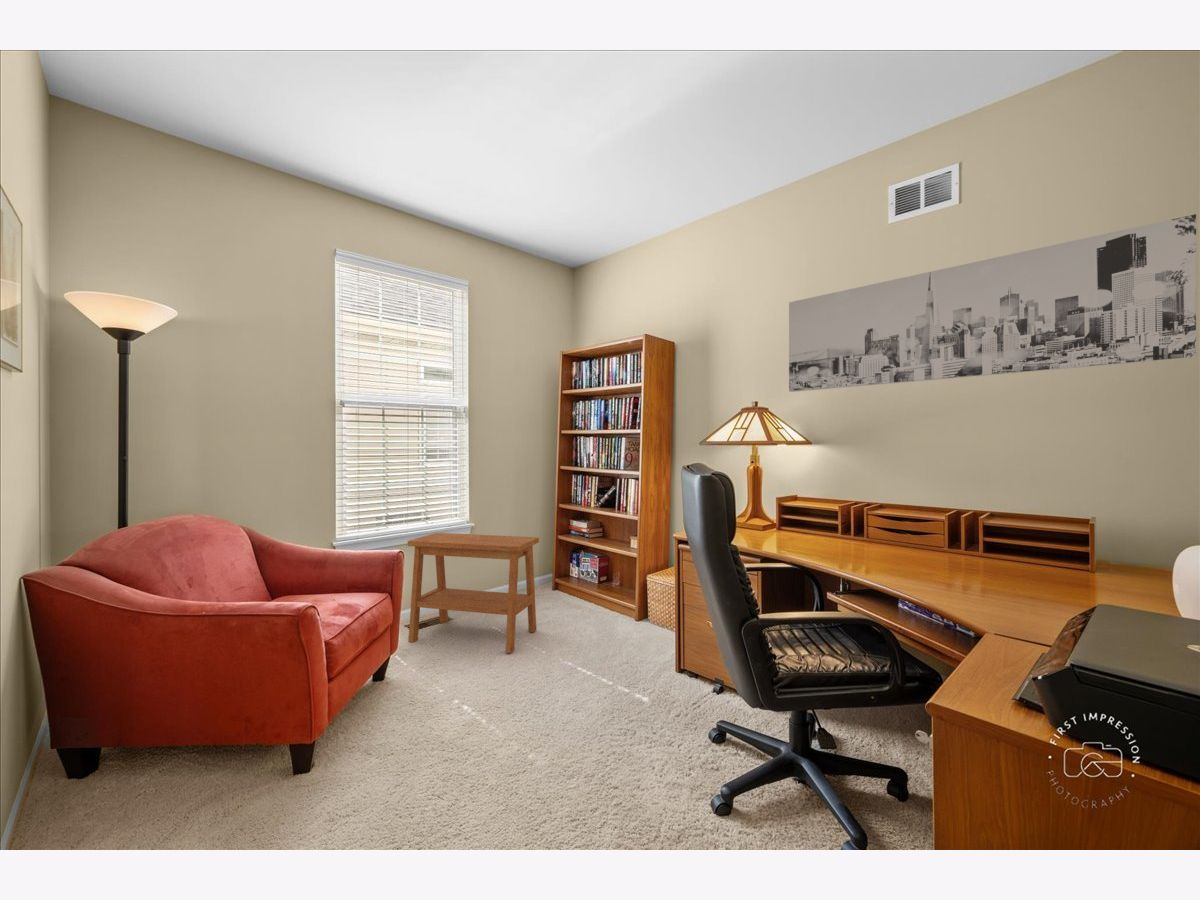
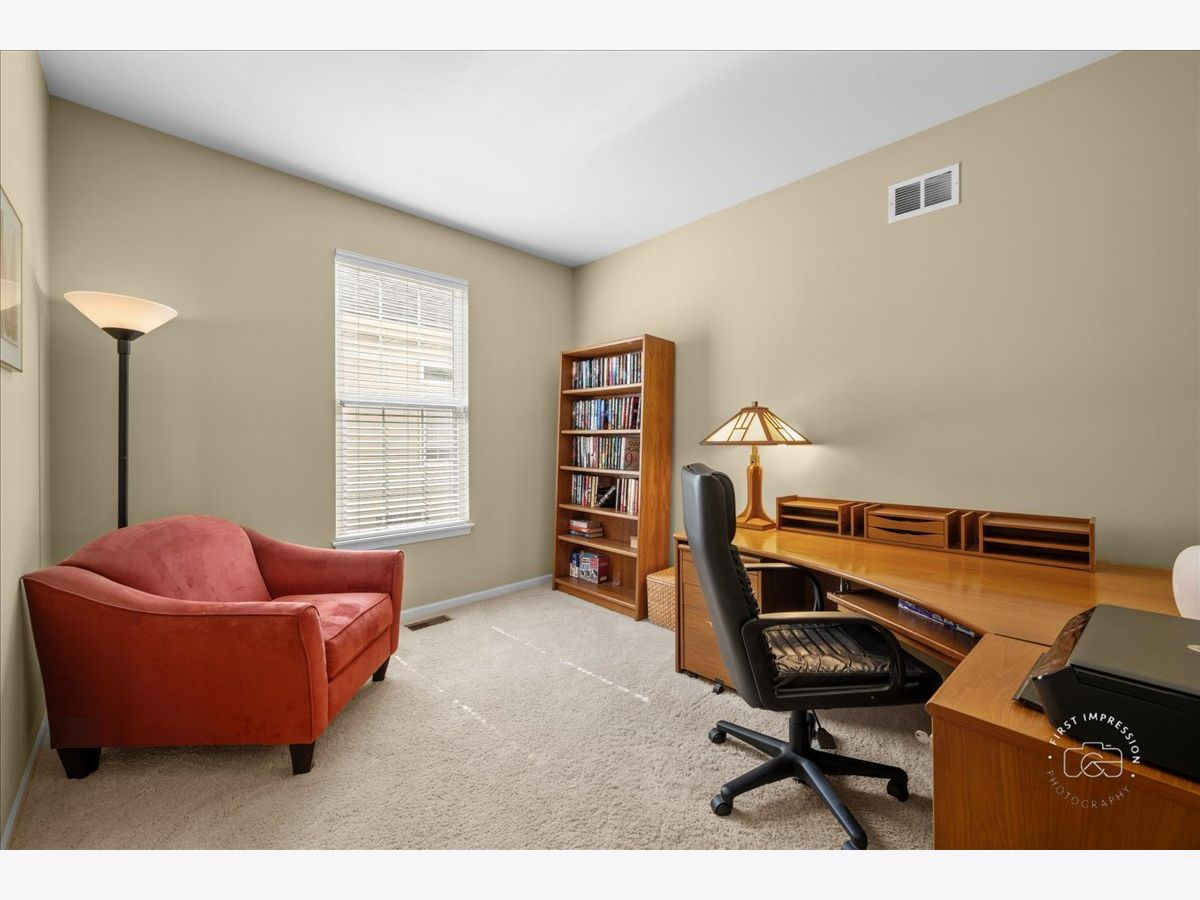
- side table (474, 590)
- wall art (946, 323)
